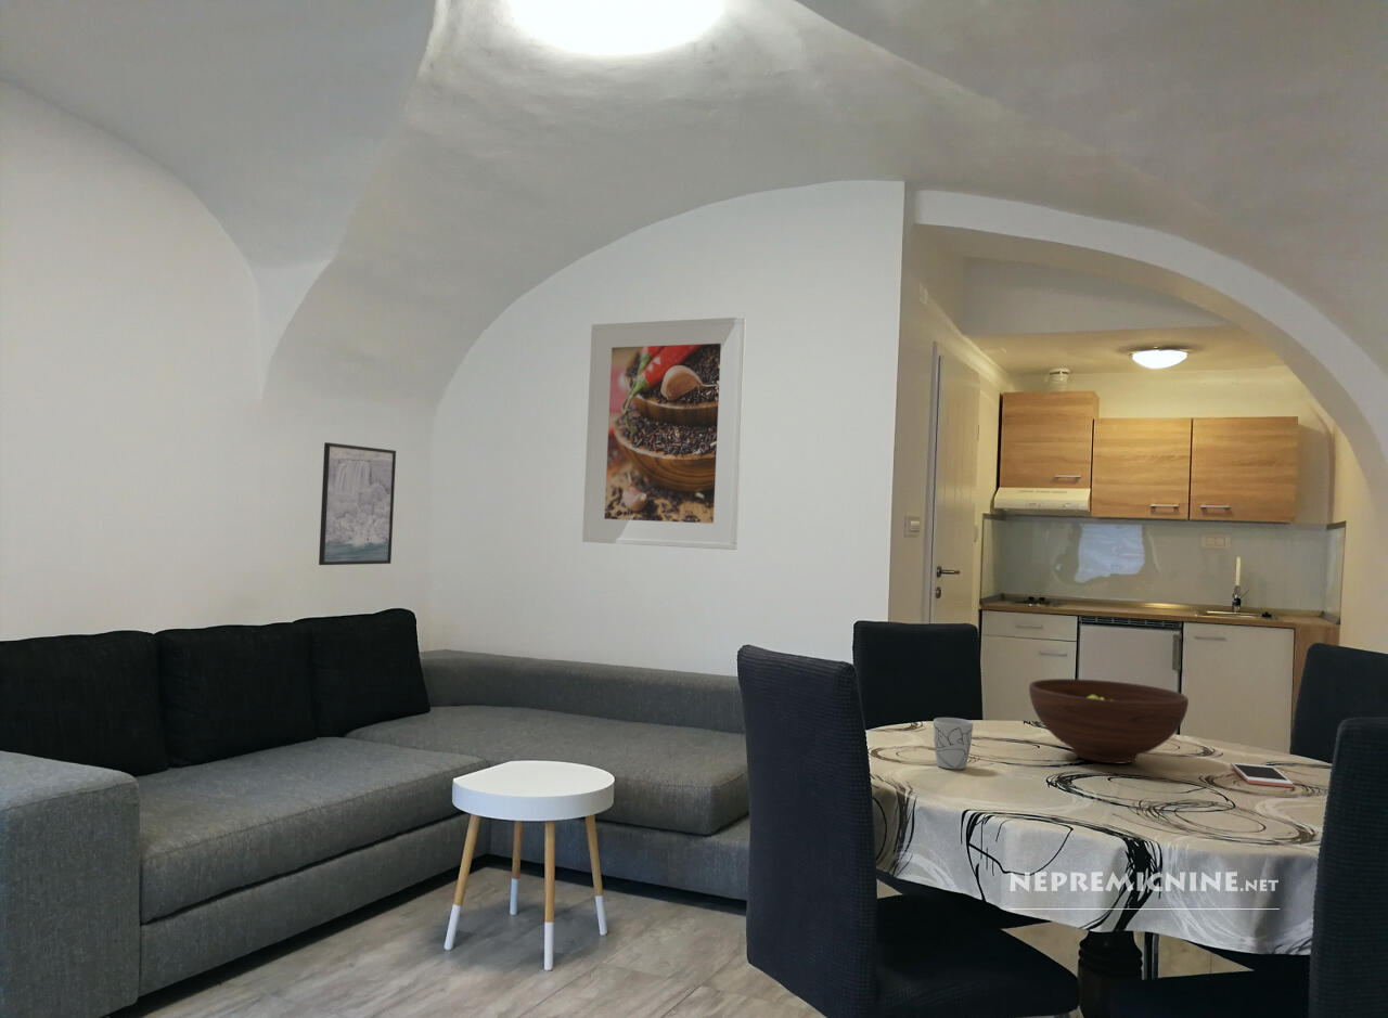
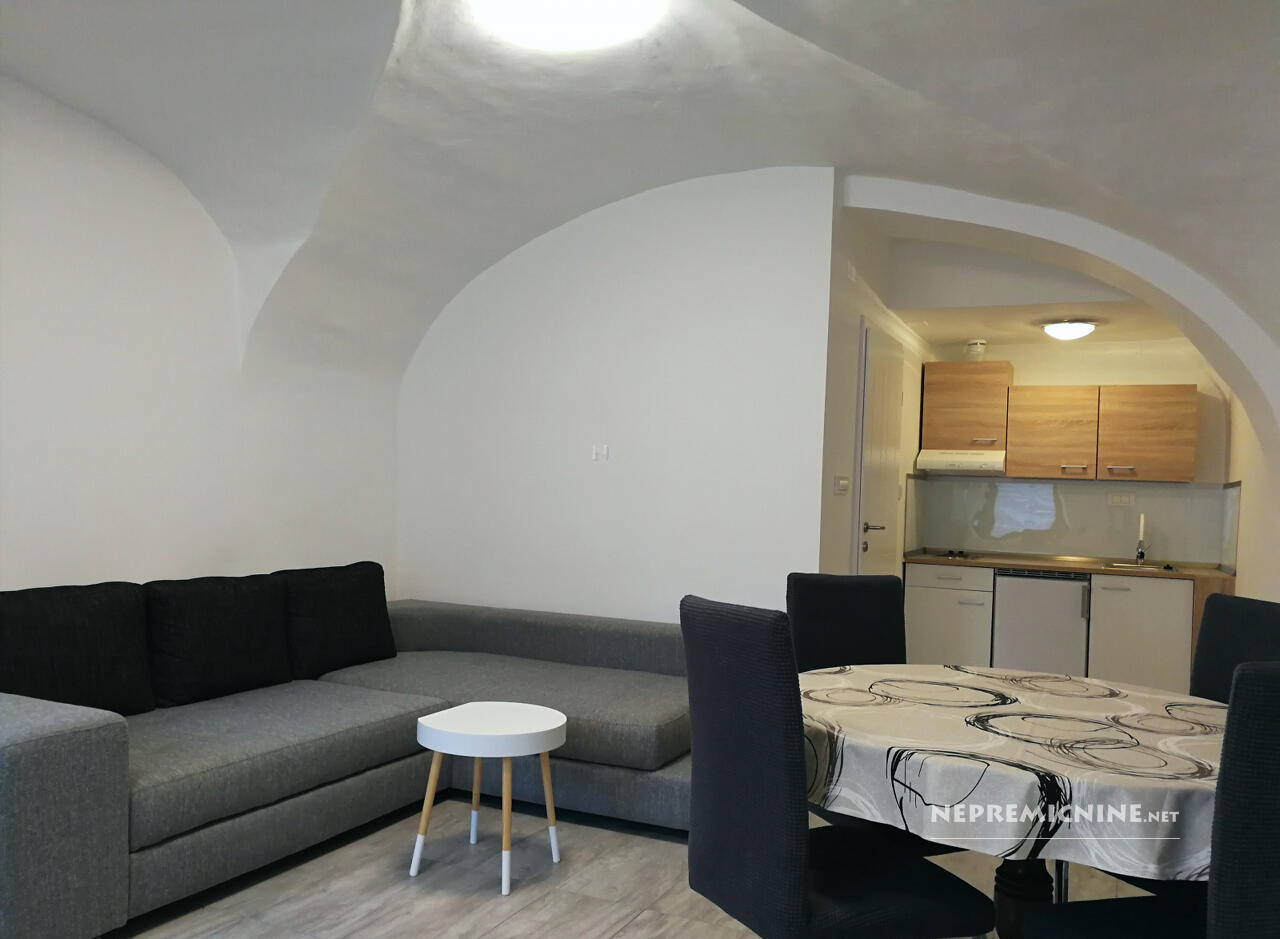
- fruit bowl (1105, 724)
- mug (950, 742)
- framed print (661, 433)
- cell phone (1260, 774)
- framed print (359, 505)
